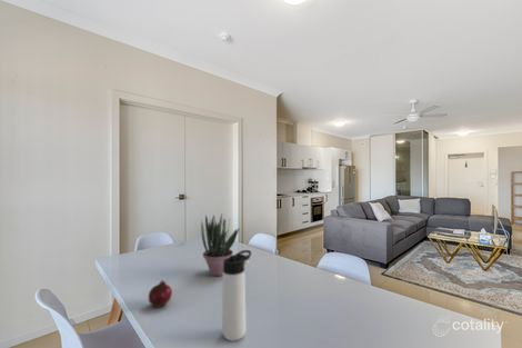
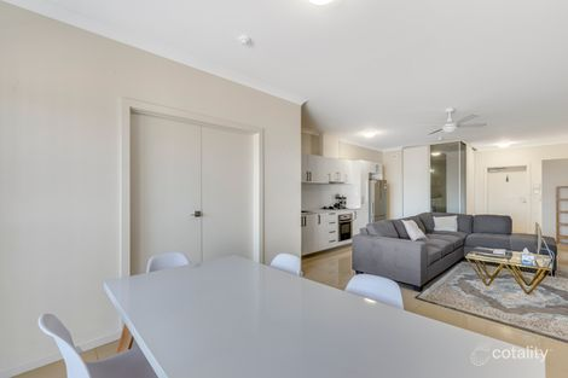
- thermos bottle (238, 292)
- potted plant (219, 243)
- fruit (160, 294)
